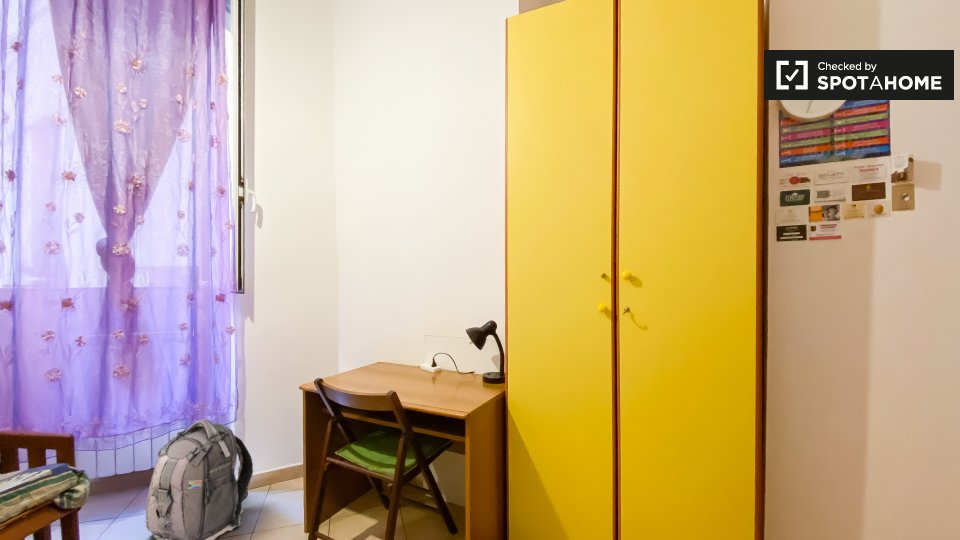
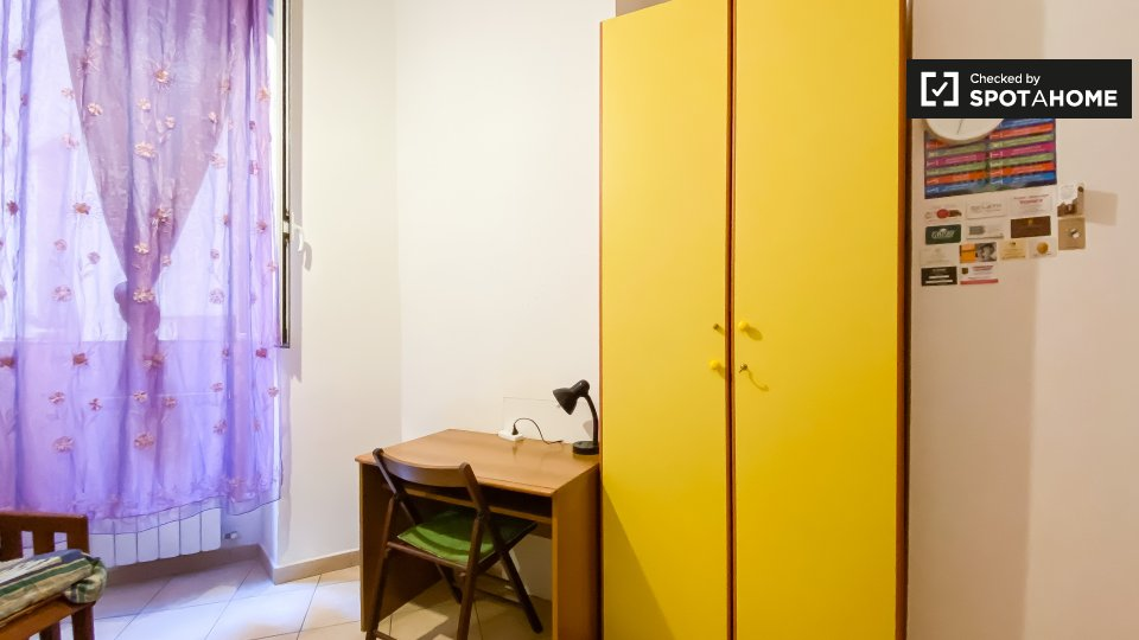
- backpack (202, 473)
